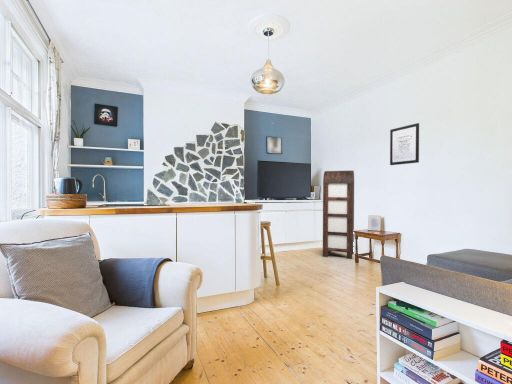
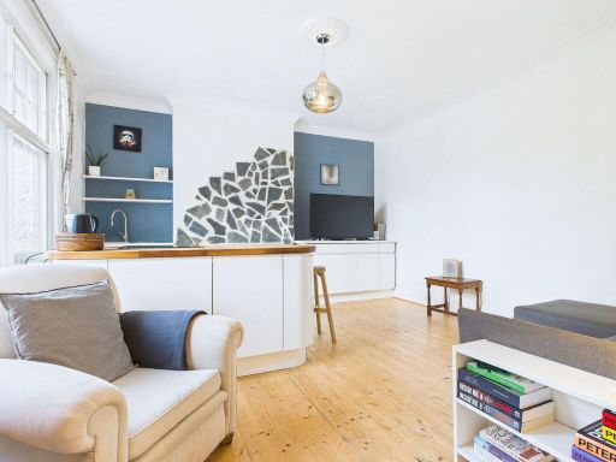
- wall art (403, 145)
- bookshelf (338, 212)
